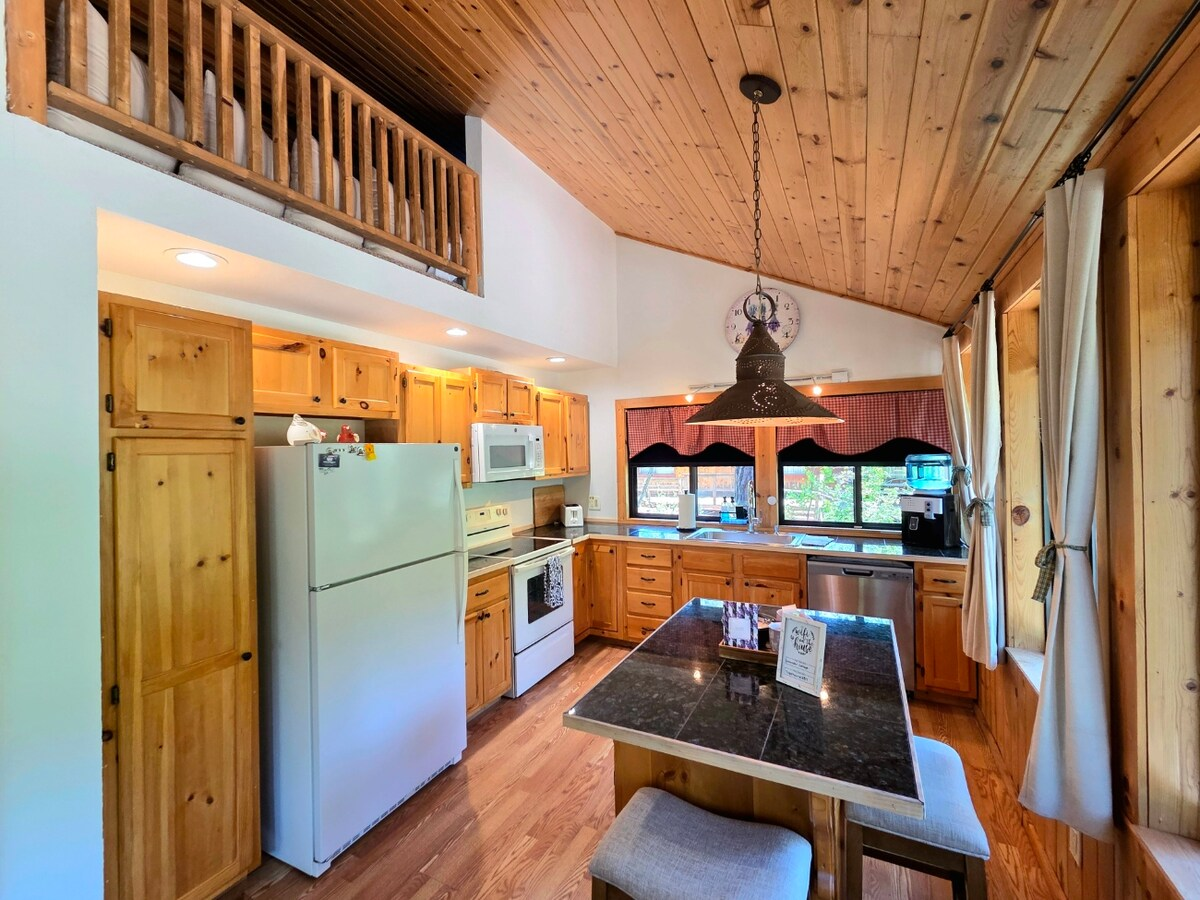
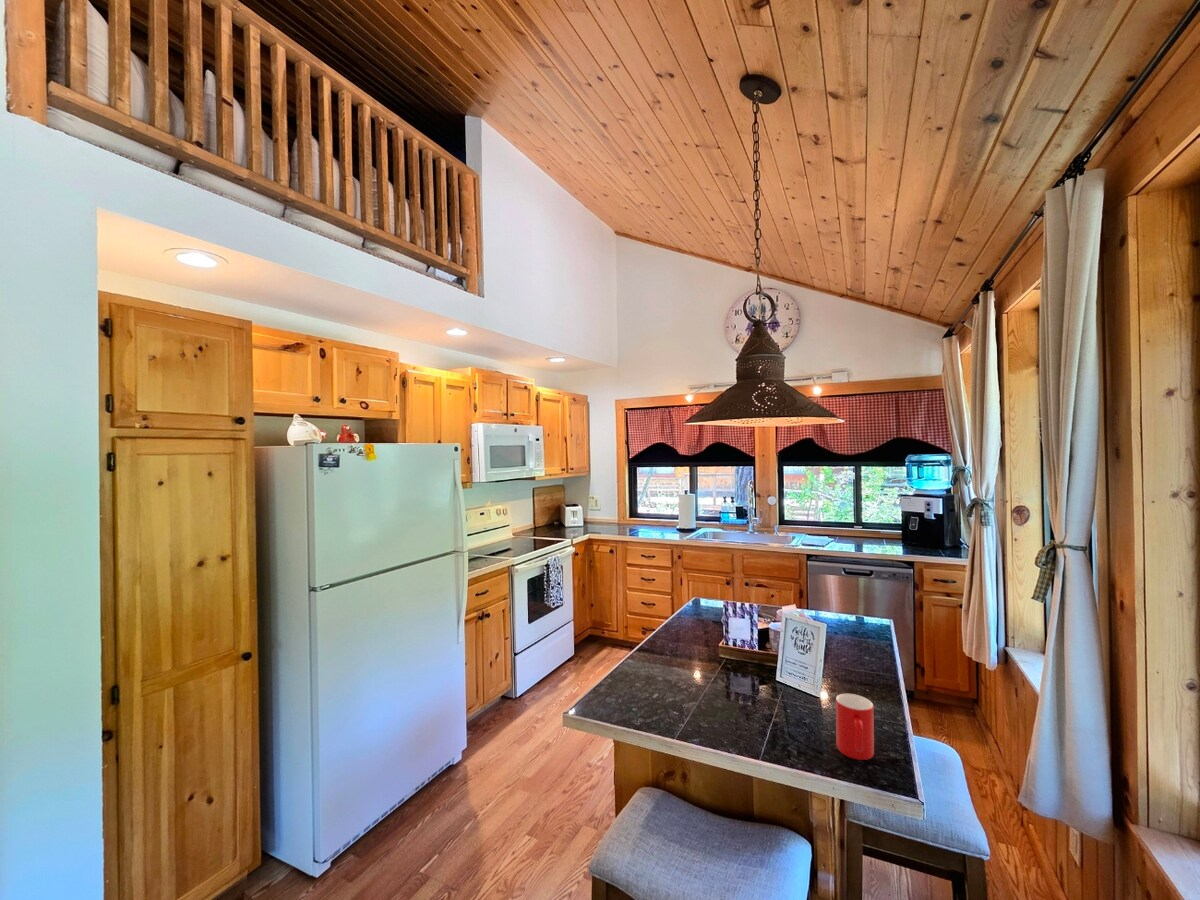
+ cup (853, 729)
